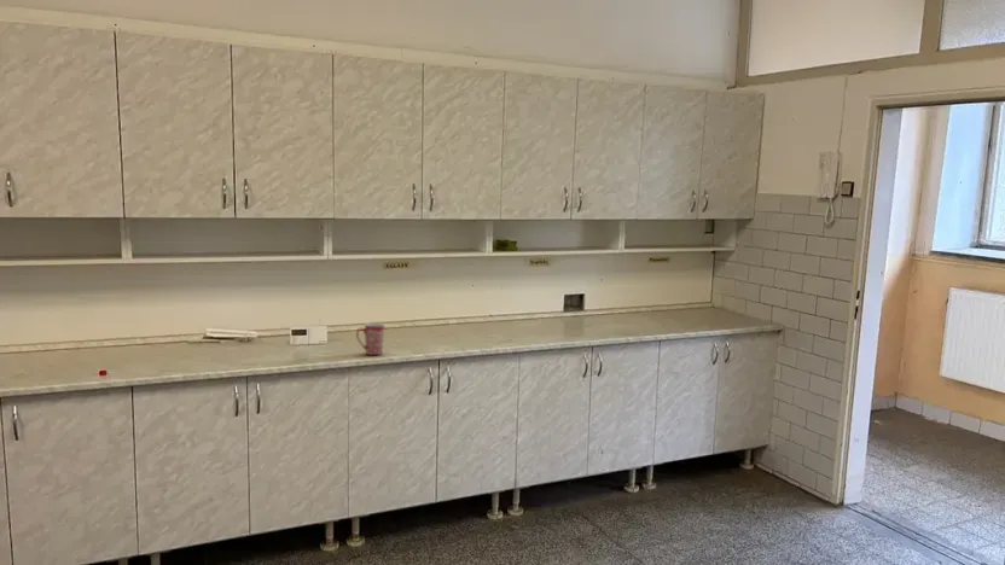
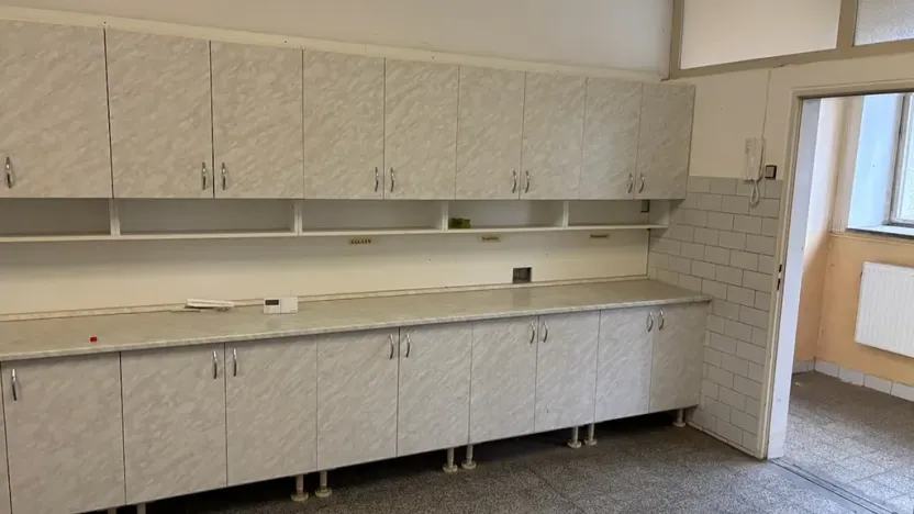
- mug (370, 338)
